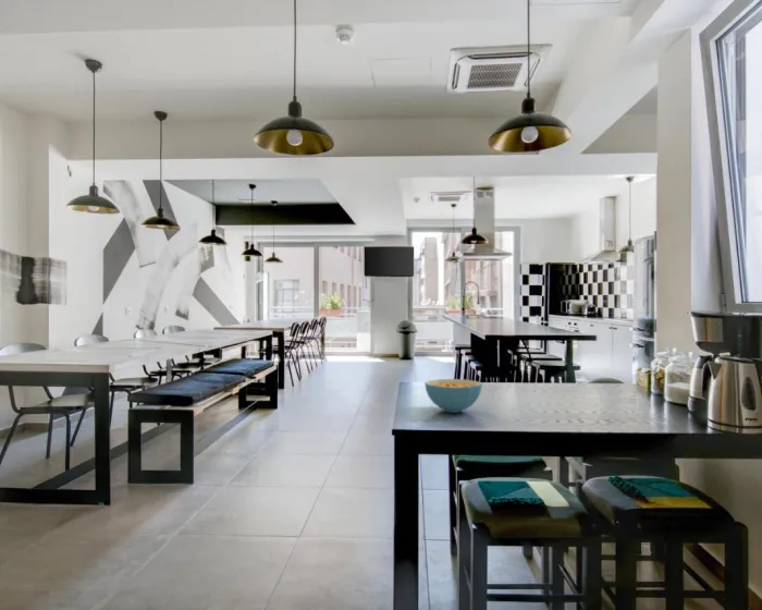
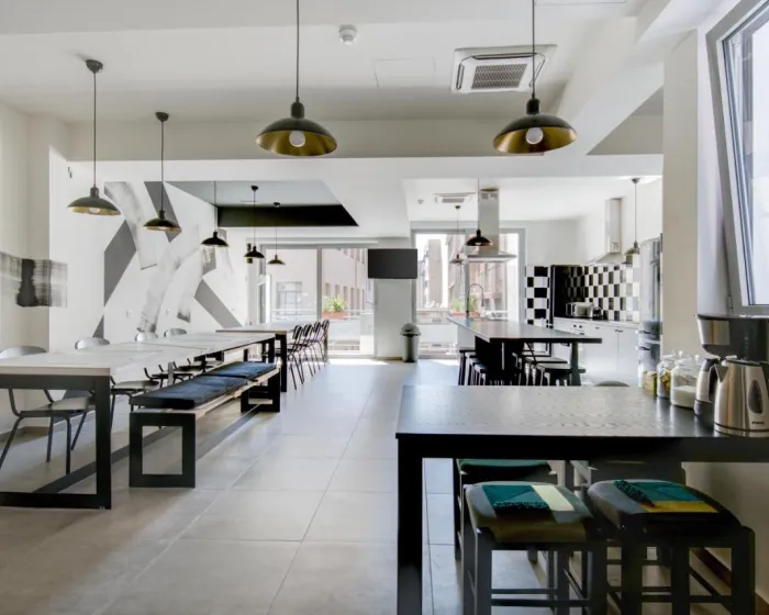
- cereal bowl (453, 396)
